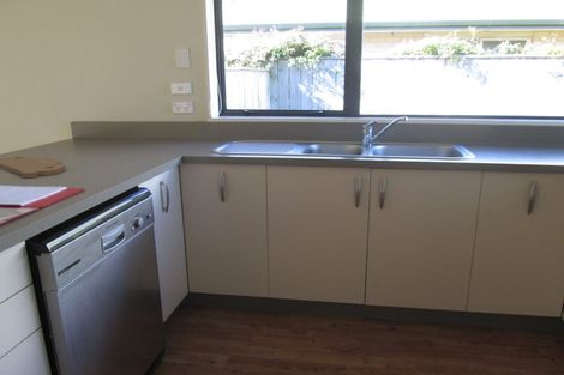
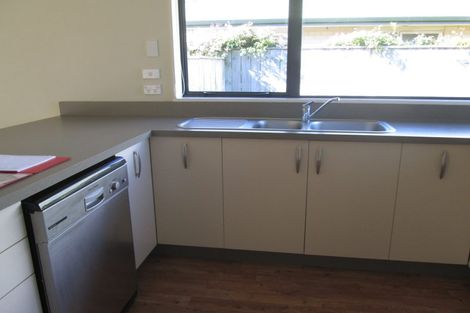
- cutting board (31, 164)
